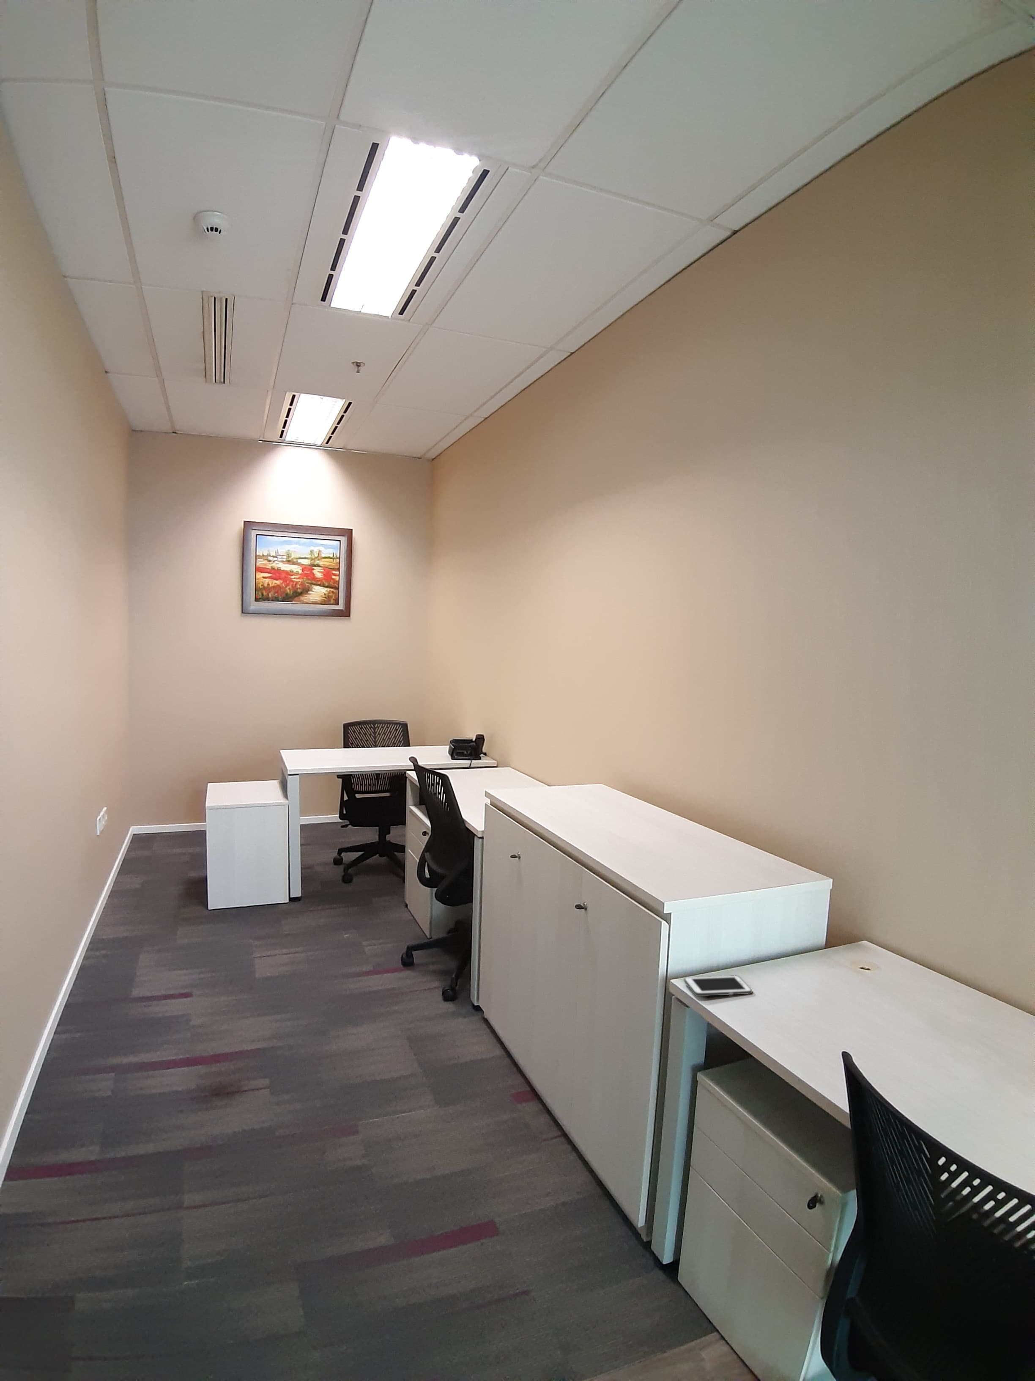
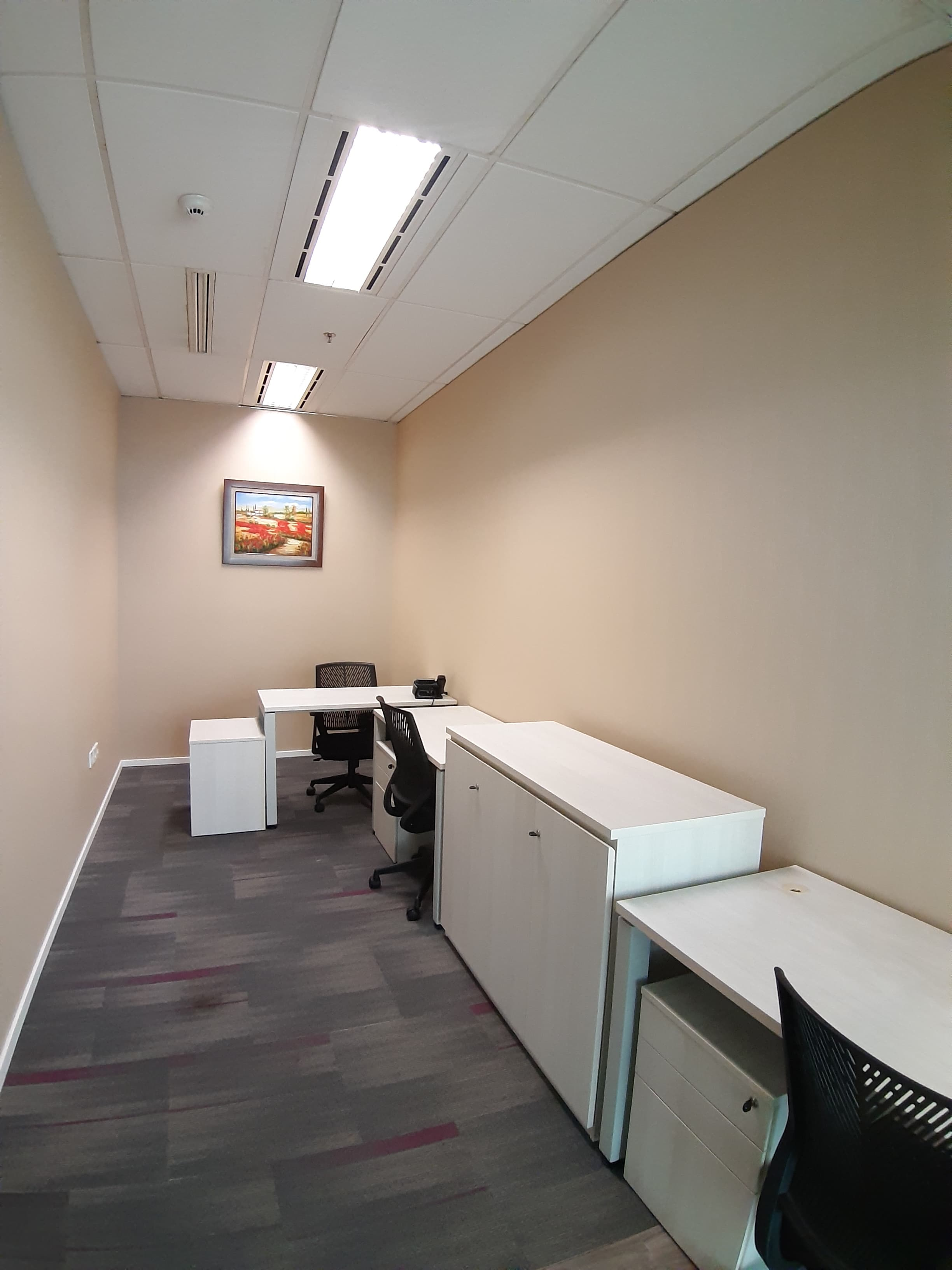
- cell phone (718, 985)
